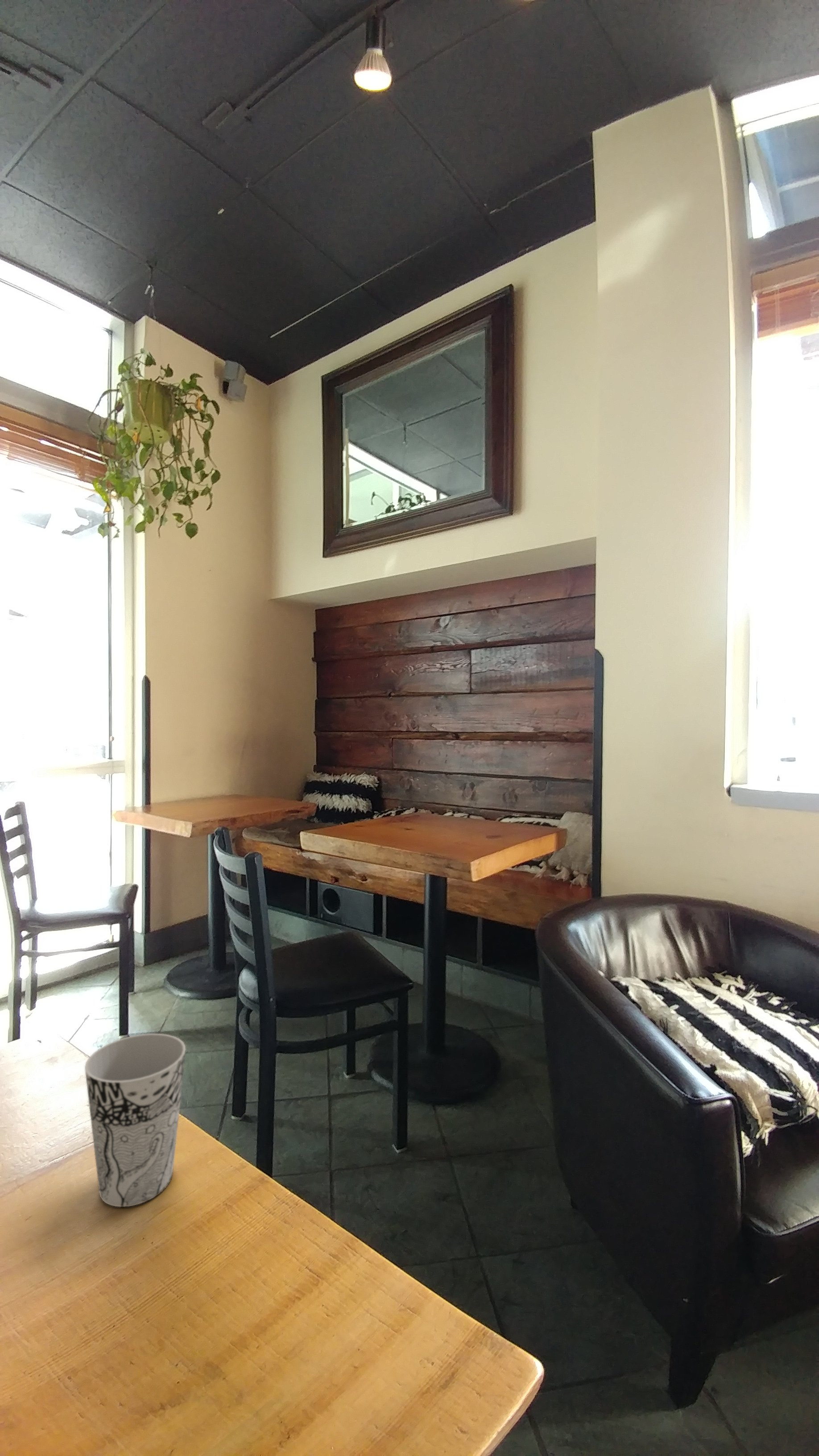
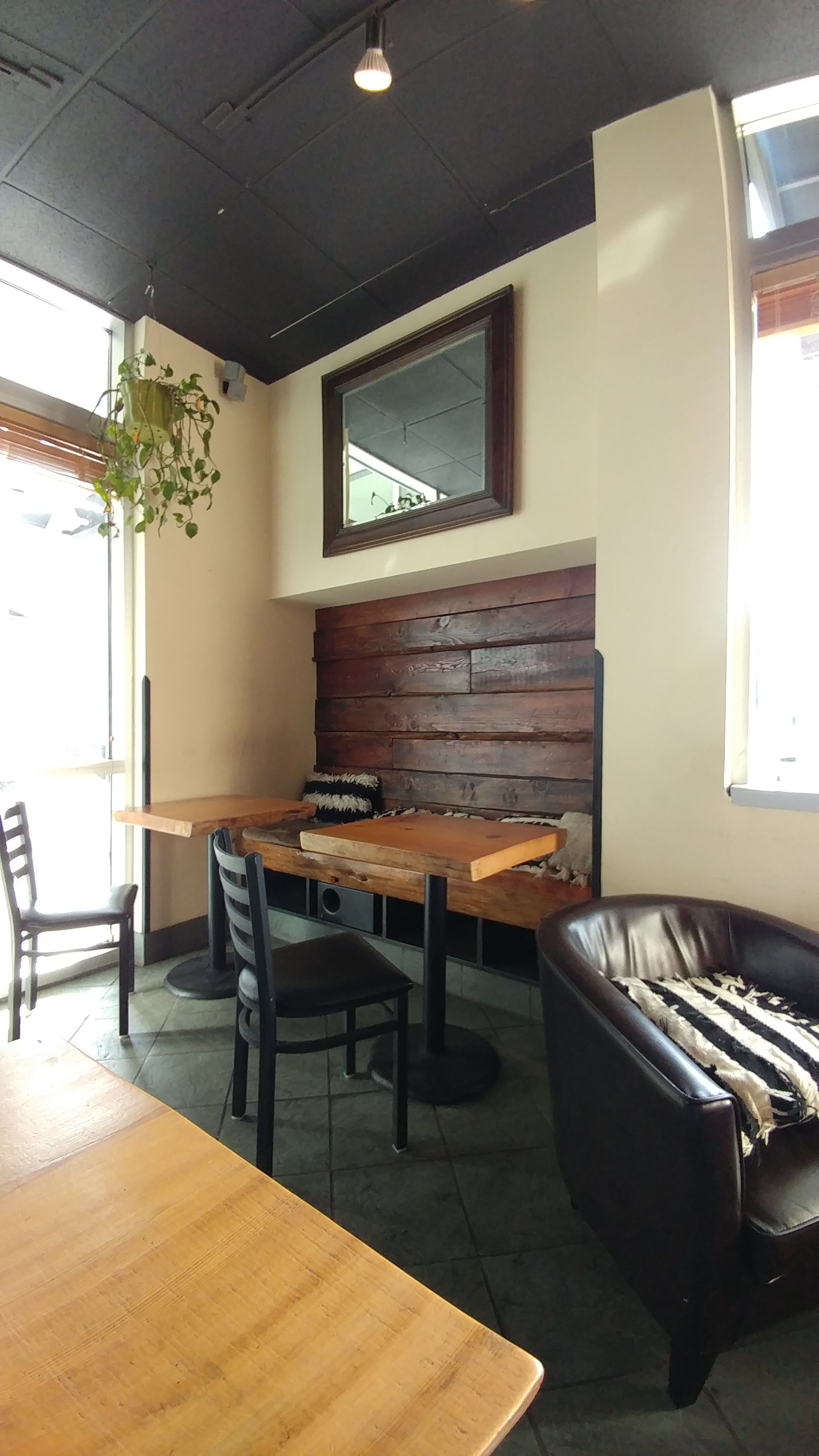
- cup (136, 1119)
